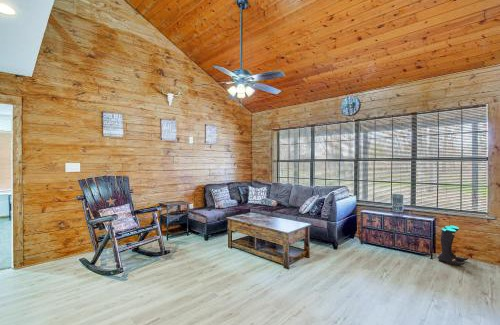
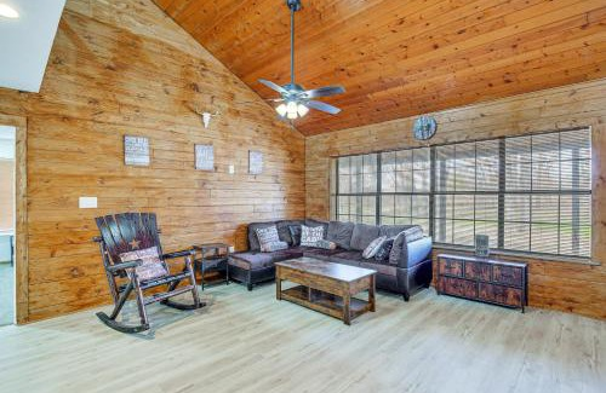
- boots (451, 244)
